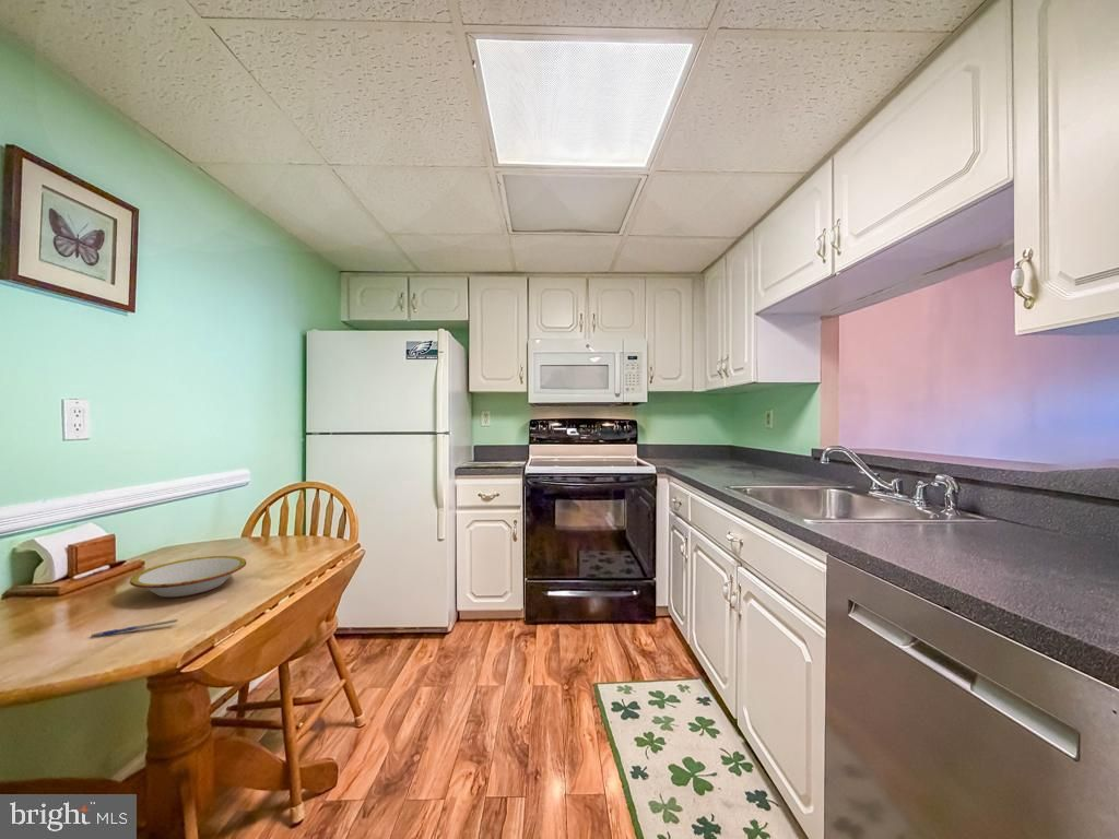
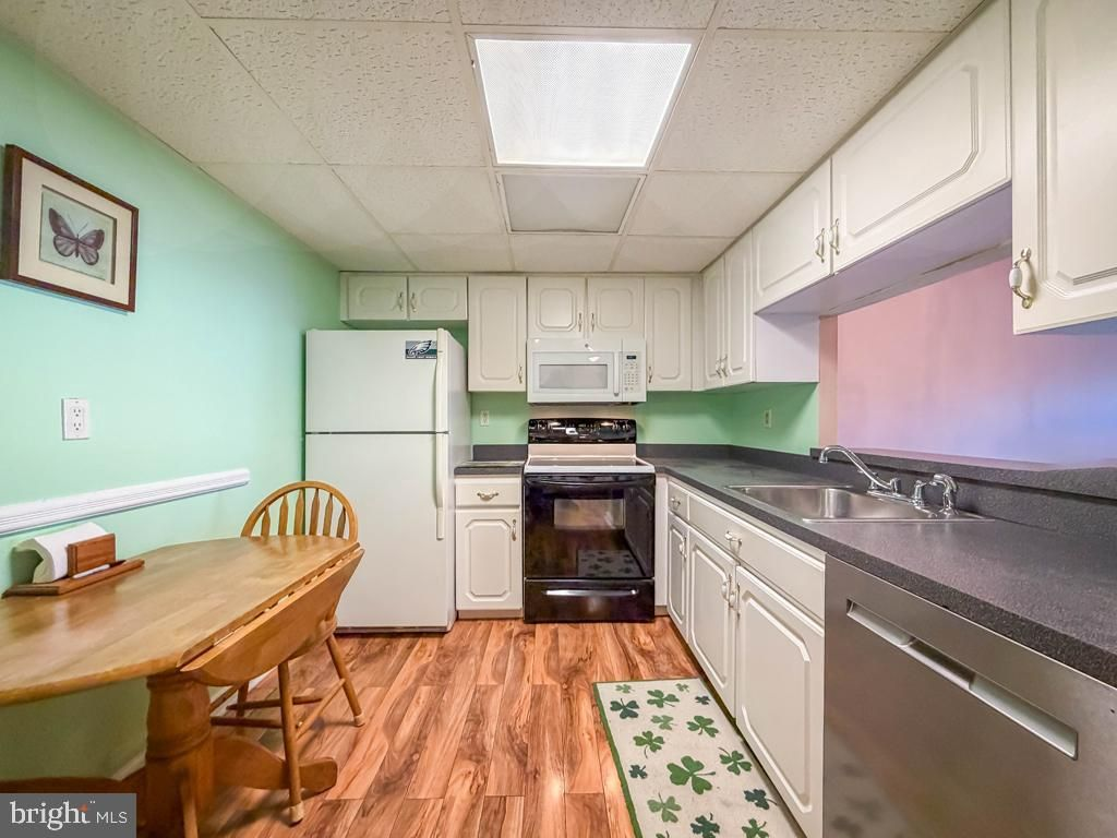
- pen (137, 627)
- bowl (191, 578)
